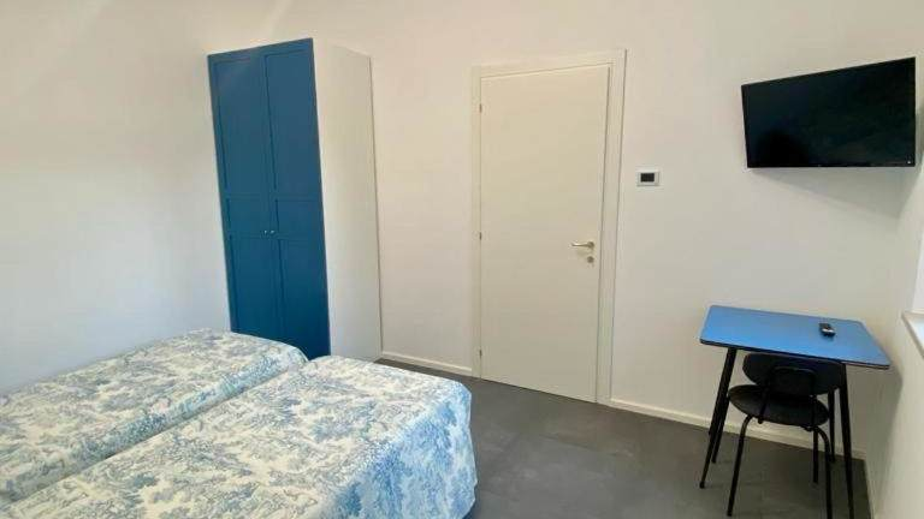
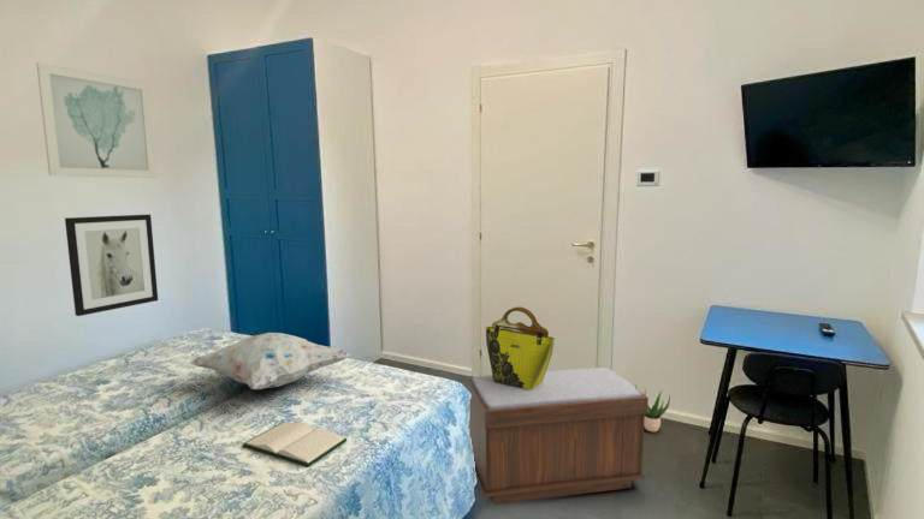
+ wall art (101, 126)
+ tote bag (519, 344)
+ hardback book (295, 439)
+ bench (552, 429)
+ potted plant (652, 407)
+ decorative pillow (271, 358)
+ wall art (114, 262)
